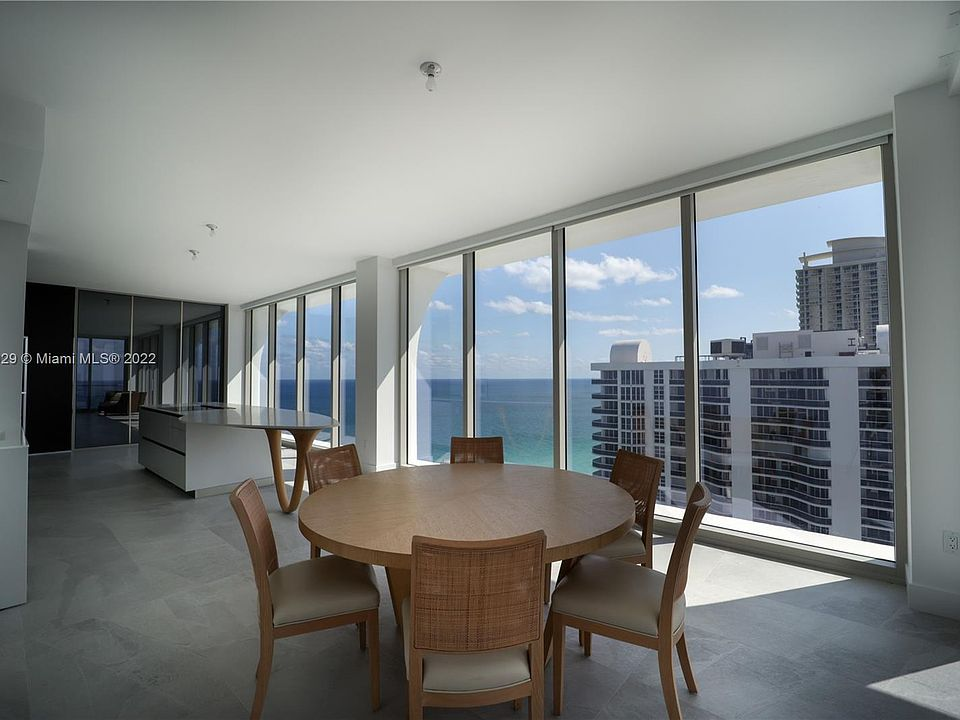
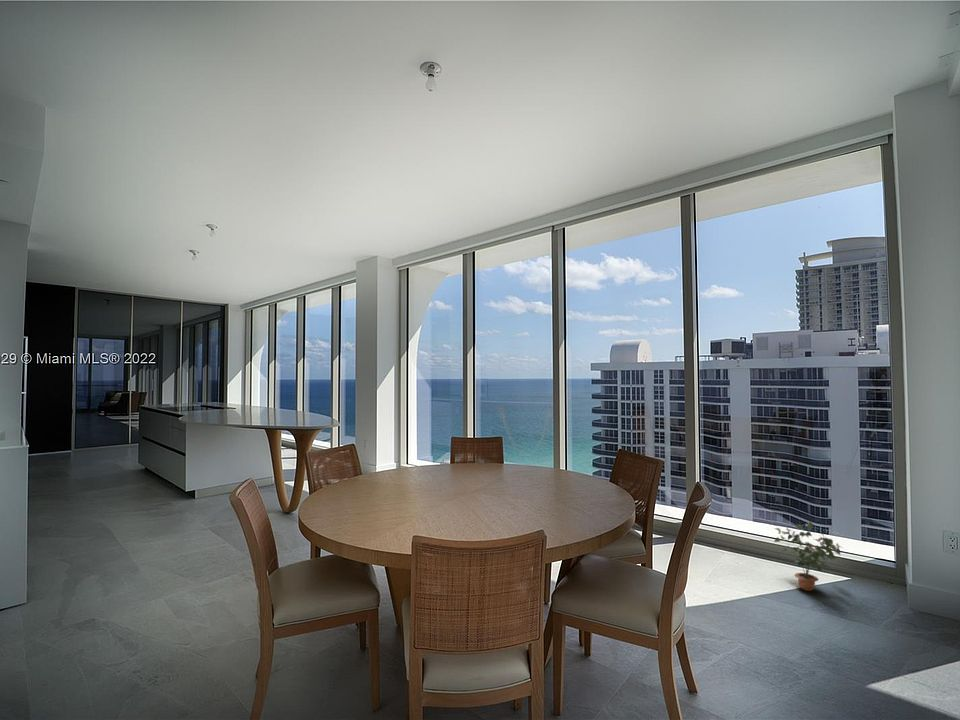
+ potted plant (805, 556)
